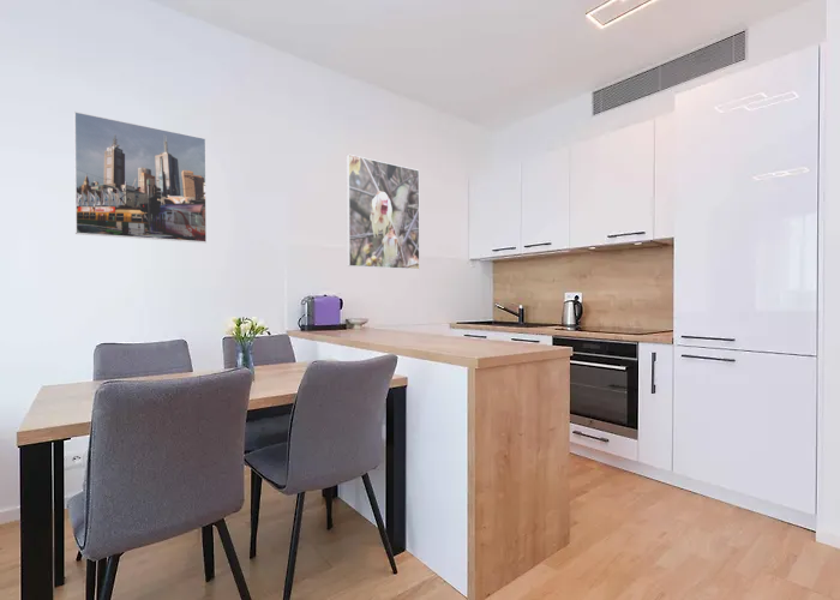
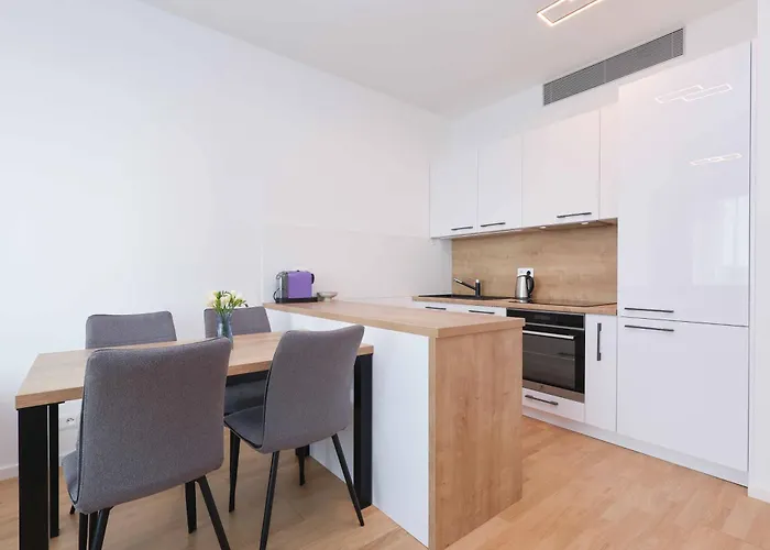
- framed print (145, 182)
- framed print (384, 215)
